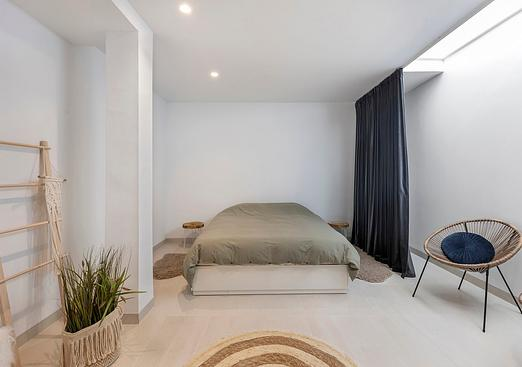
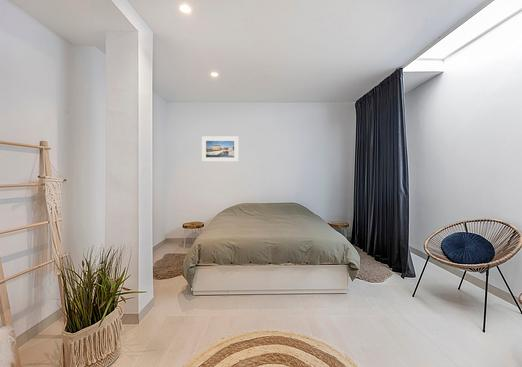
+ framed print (220, 149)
